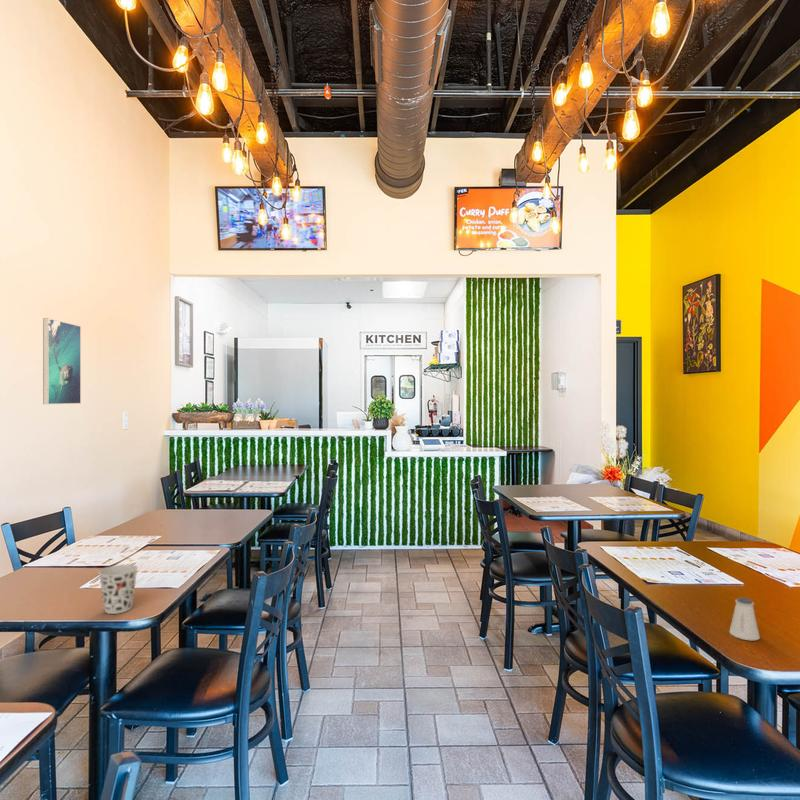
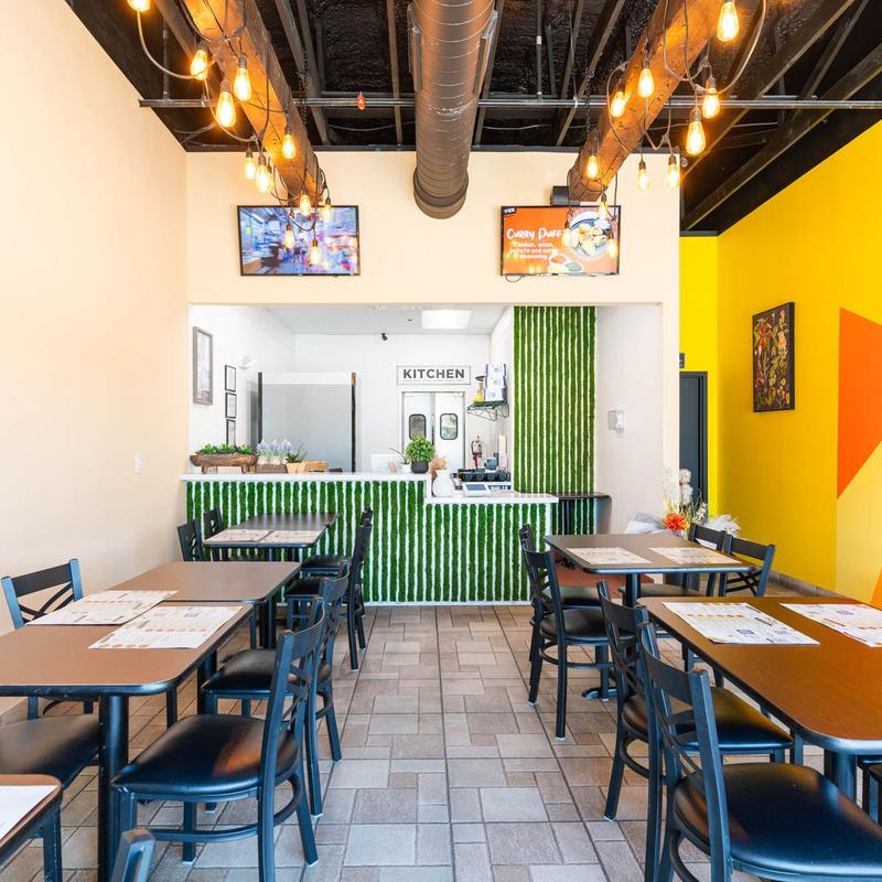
- cup (118, 589)
- saltshaker (744, 617)
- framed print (62, 363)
